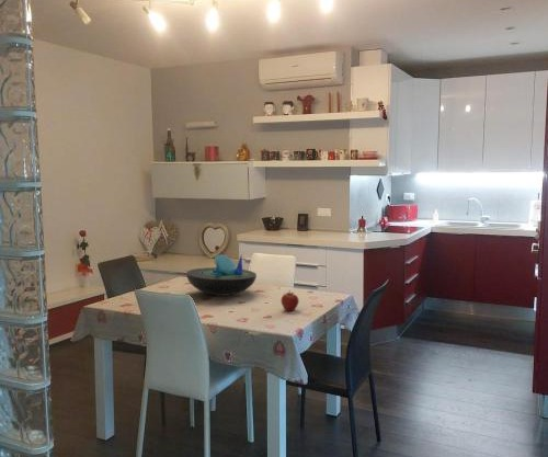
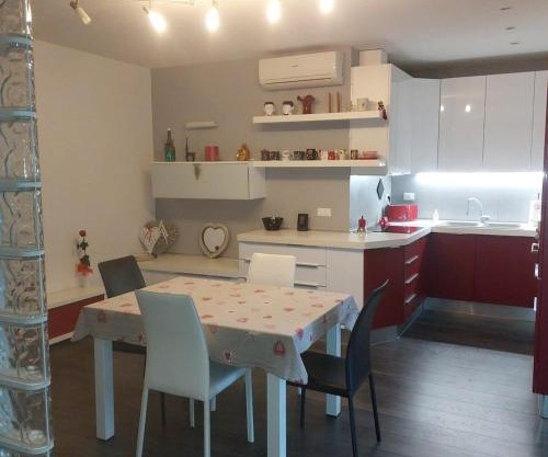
- decorative bowl (221, 274)
- apple (289, 300)
